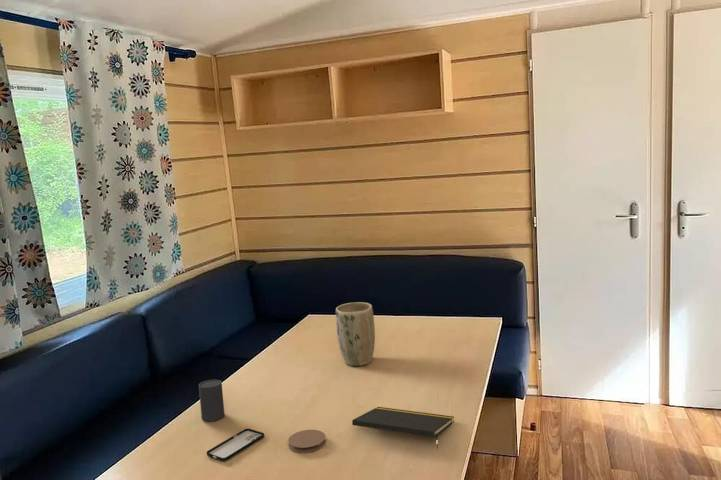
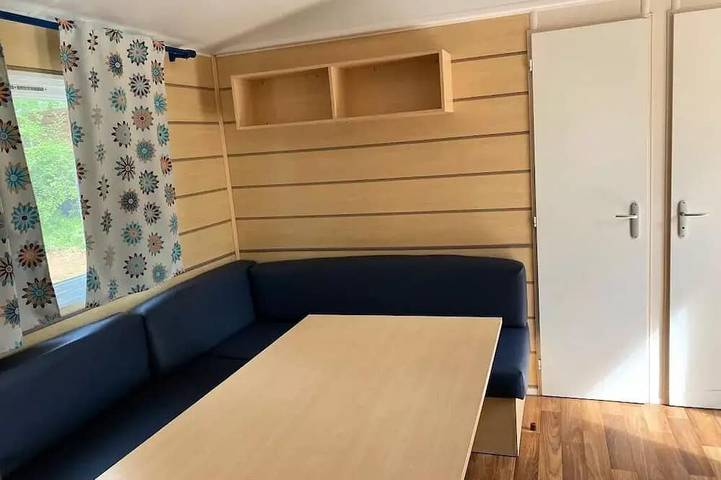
- notepad (403, 420)
- coaster (307, 440)
- plant pot (356, 334)
- smartphone (236, 444)
- cup (211, 399)
